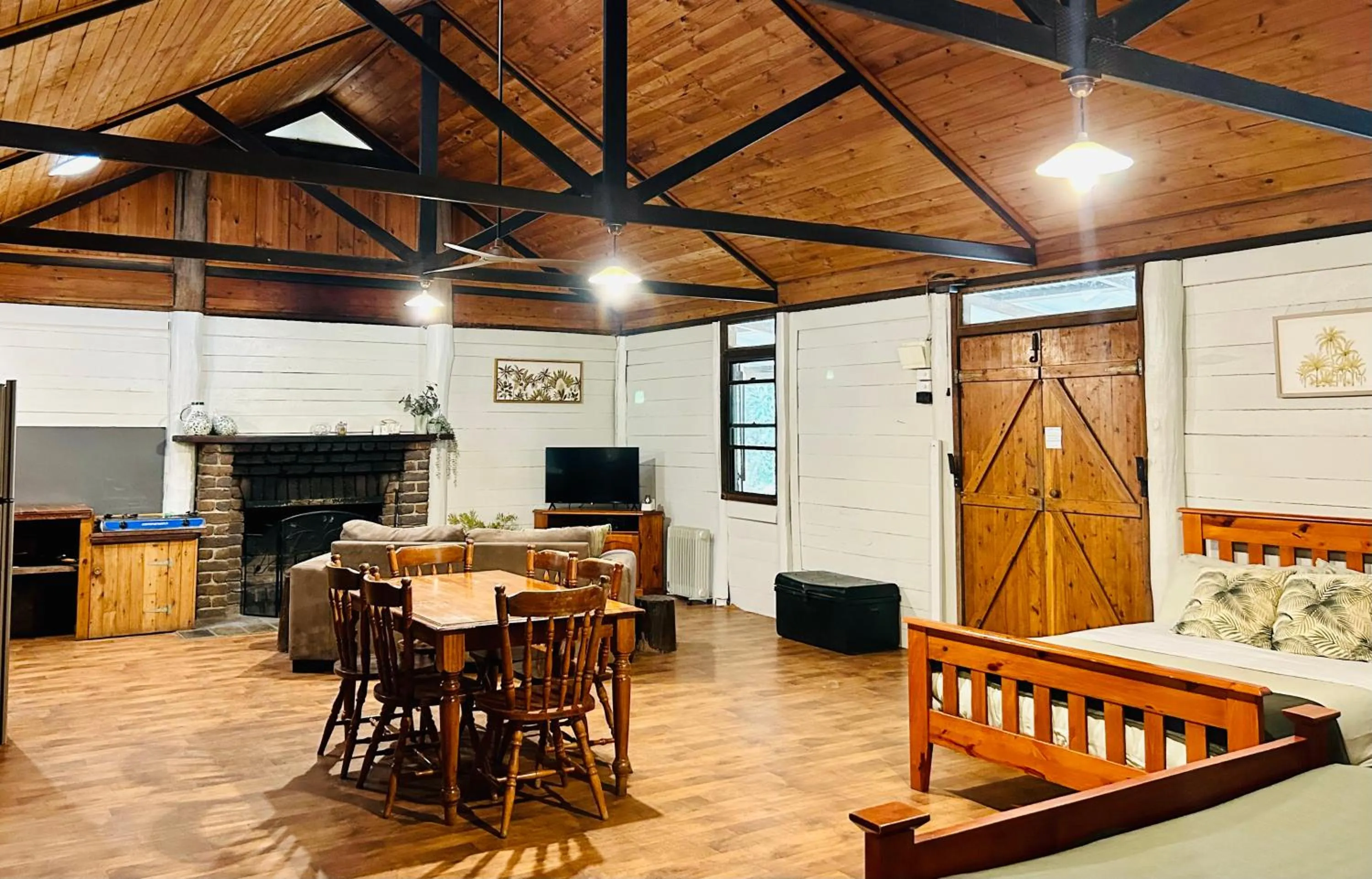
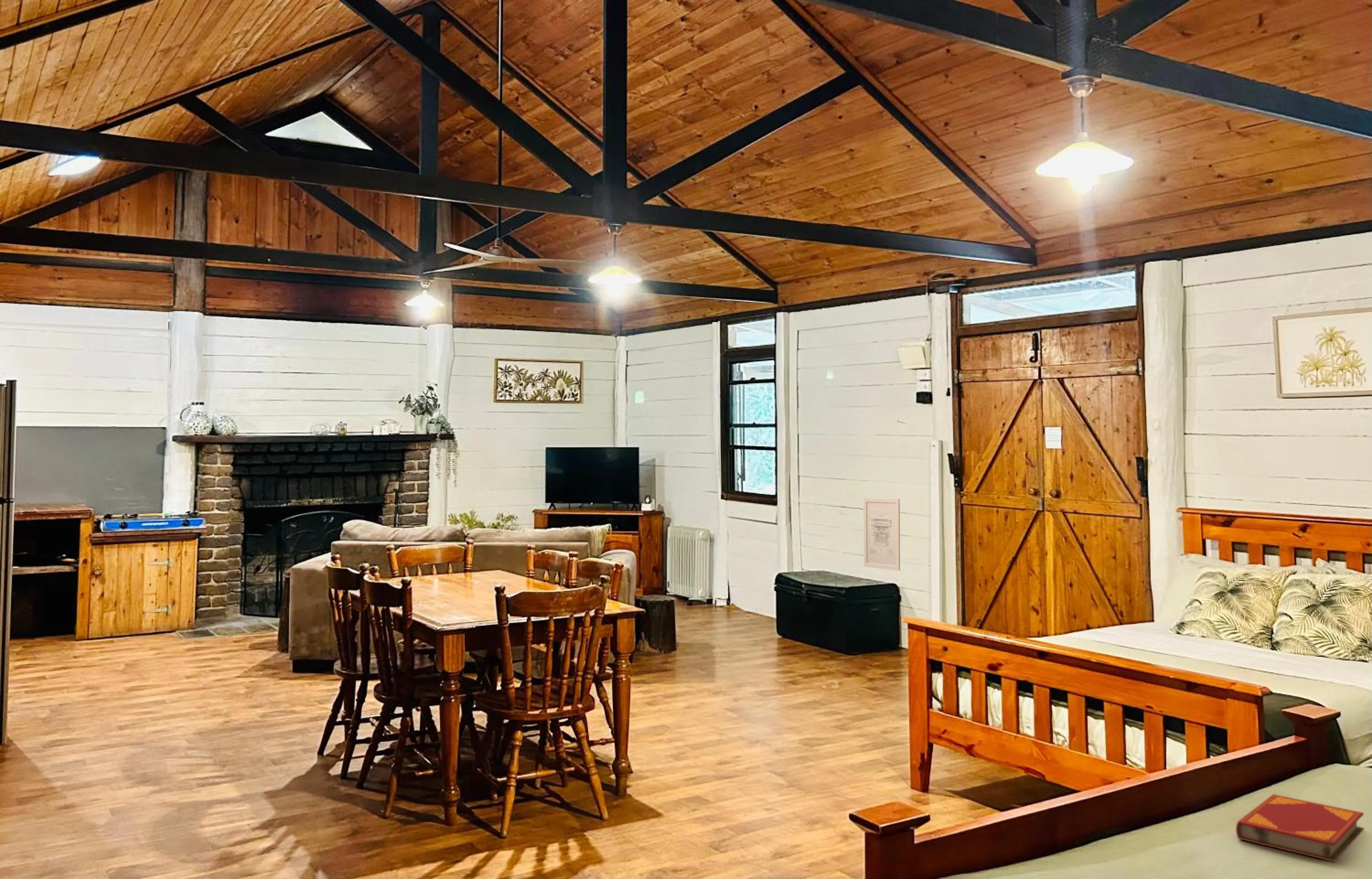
+ wall art (881, 533)
+ hardback book (1301, 825)
